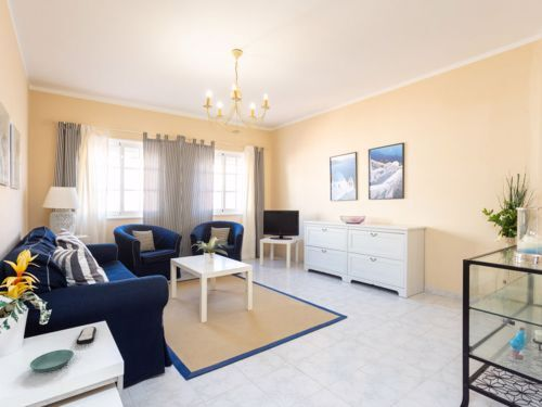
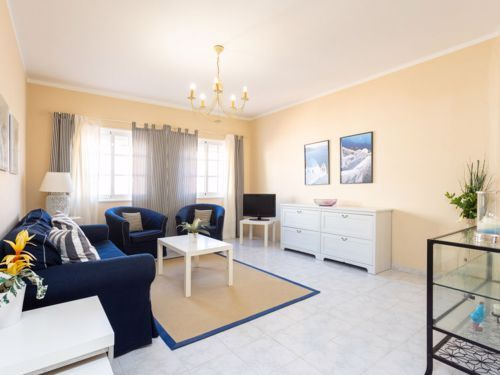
- saucer (52, 361)
- remote control (87, 334)
